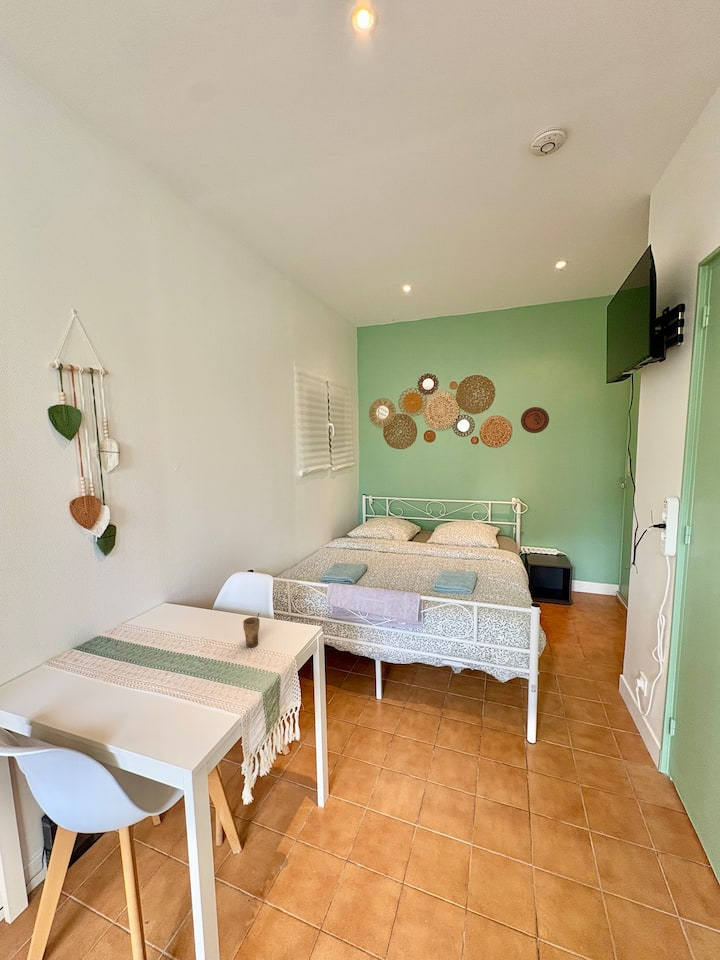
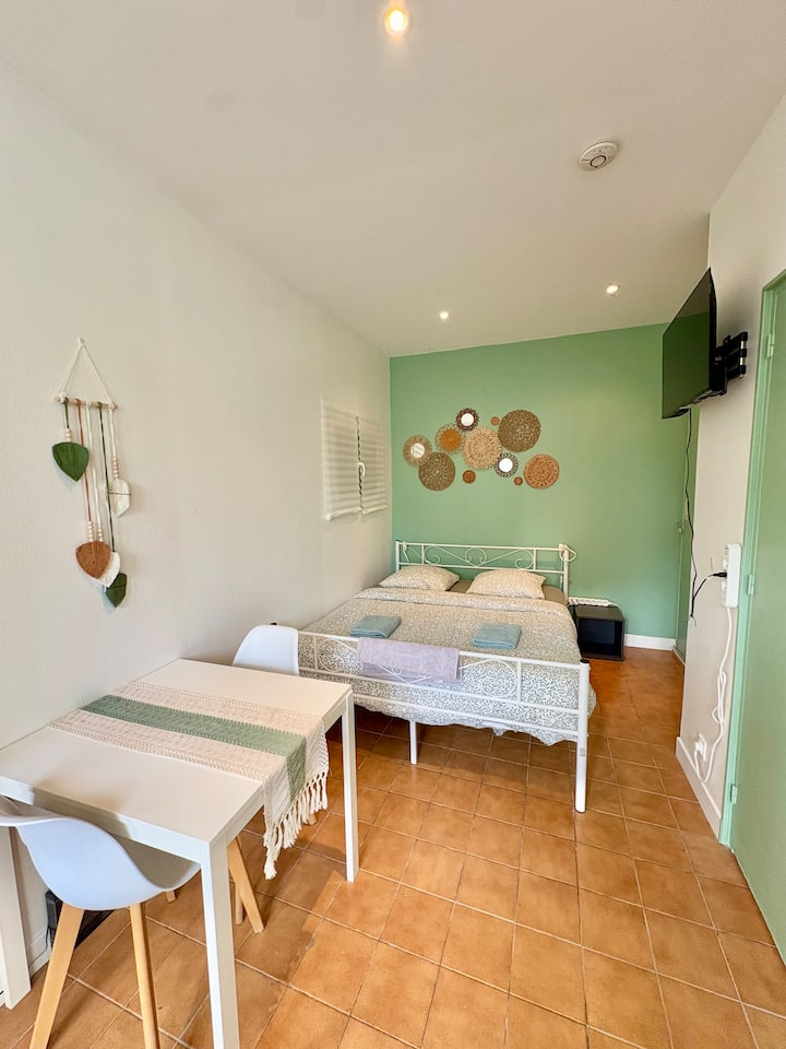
- decorative plate (534, 420)
- cup (251, 629)
